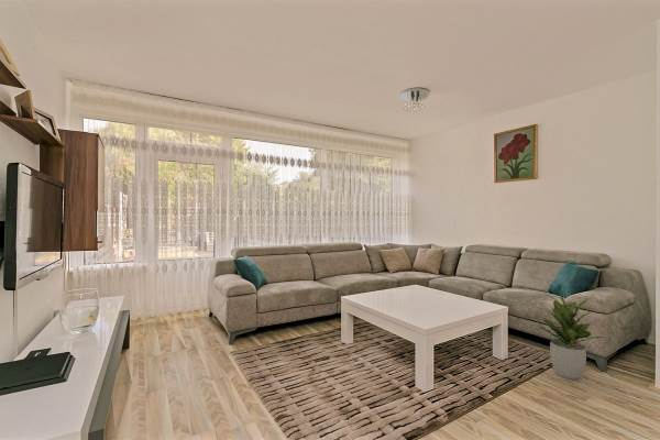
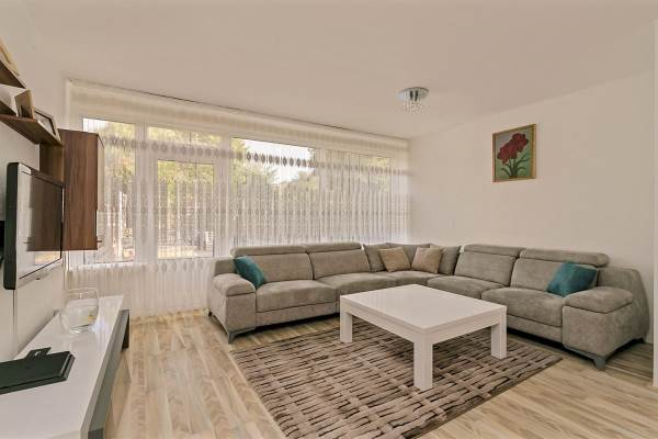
- potted plant (569, 334)
